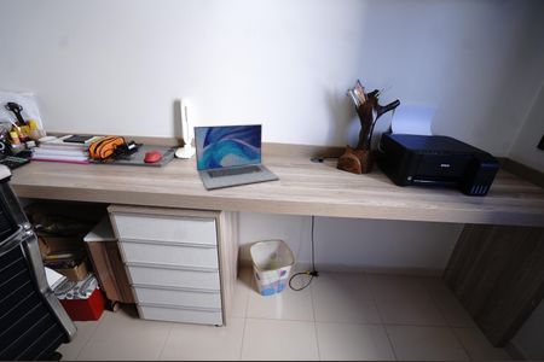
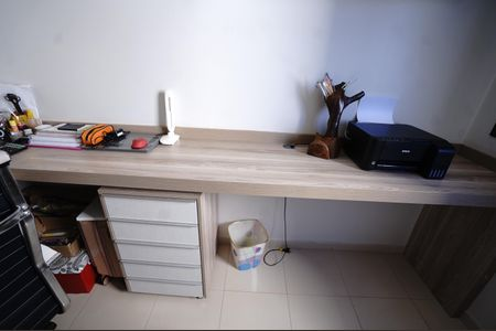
- laptop (237, 152)
